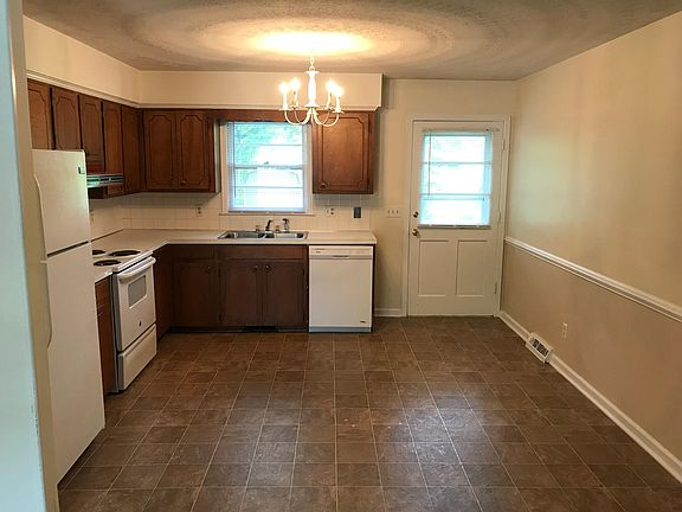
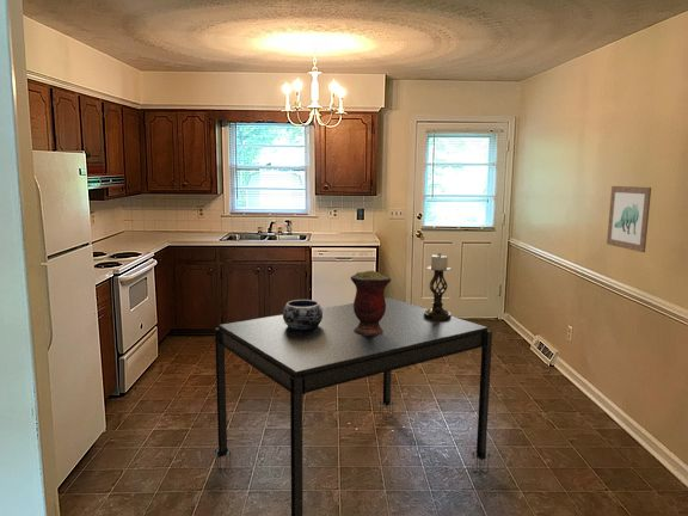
+ candle holder (438, 284)
+ dining table (348, 381)
+ wall art (627, 217)
+ decorative bowl (302, 314)
+ vase (370, 300)
